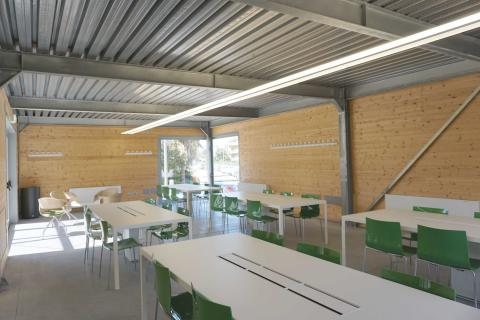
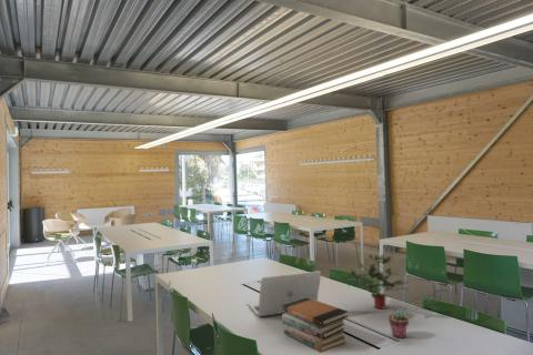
+ potted succulent (399, 322)
+ potted plant (376, 282)
+ laptop (281, 287)
+ book stack (313, 322)
